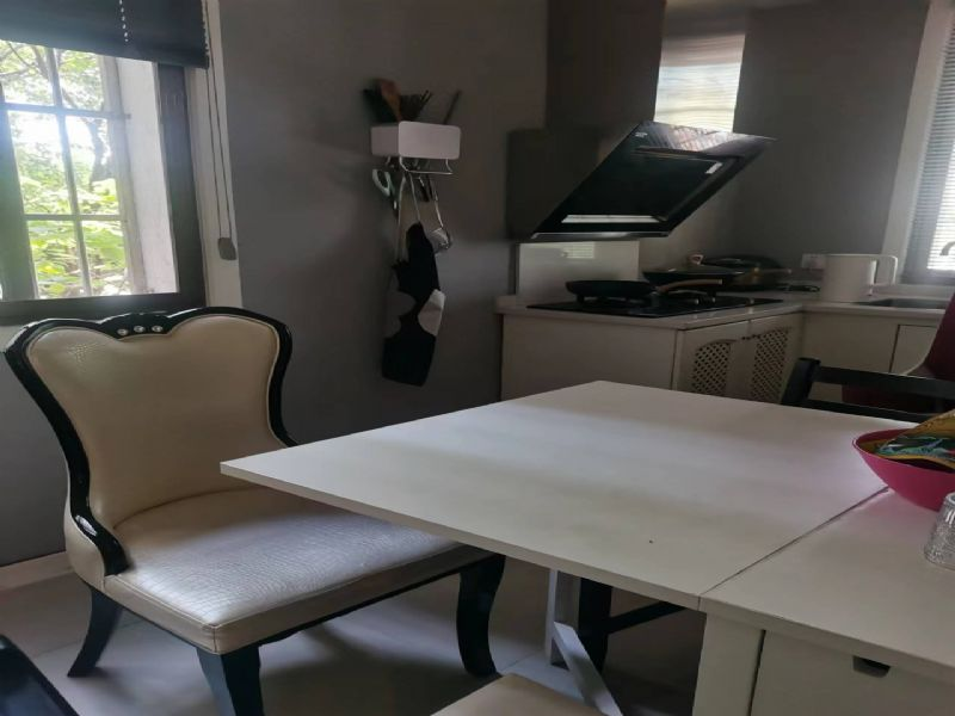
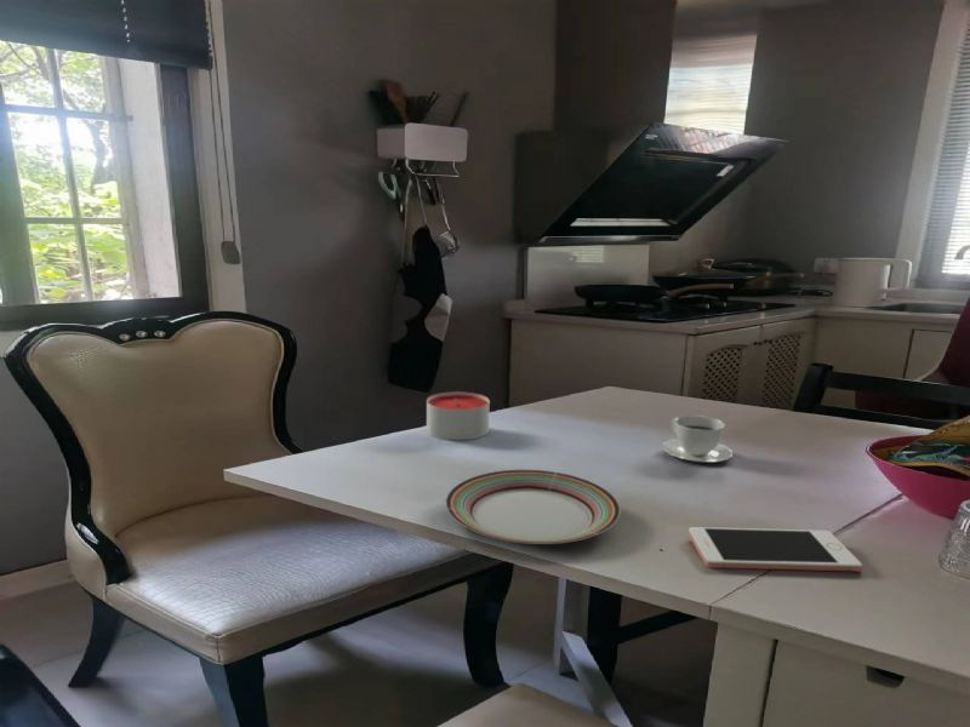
+ cell phone (770, 548)
+ plate (531, 509)
+ candle (457, 413)
+ teacup (697, 437)
